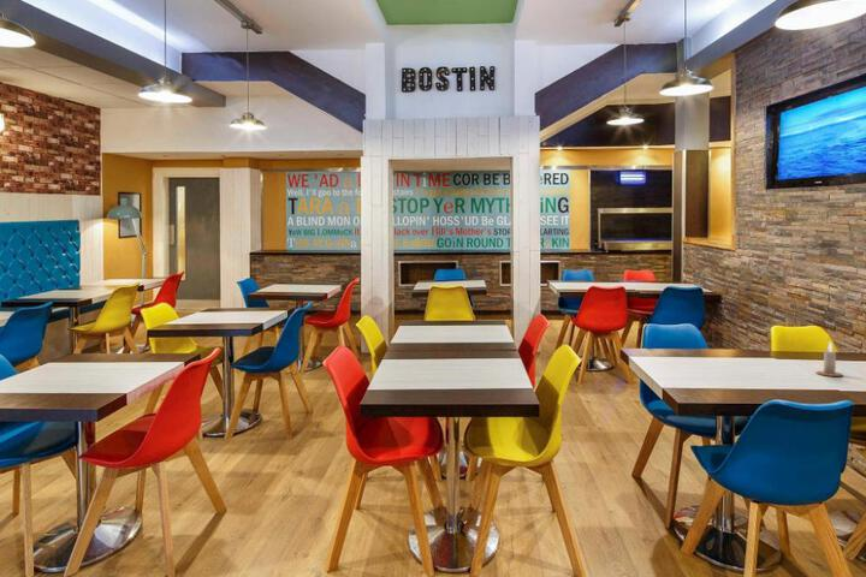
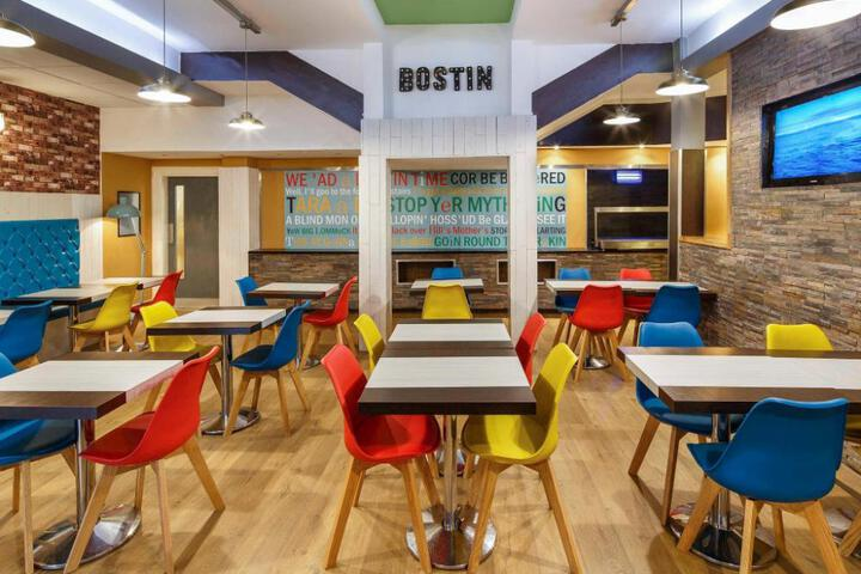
- candle (829, 357)
